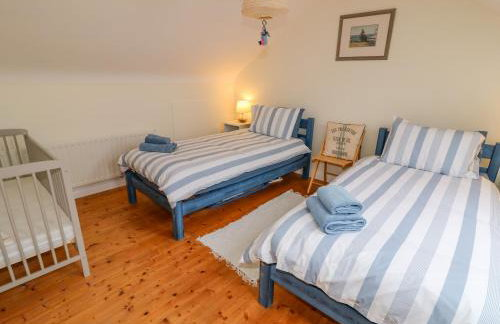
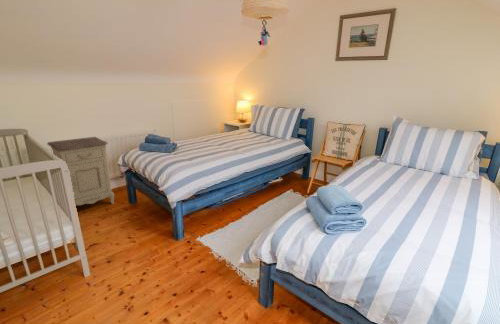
+ nightstand (84, 174)
